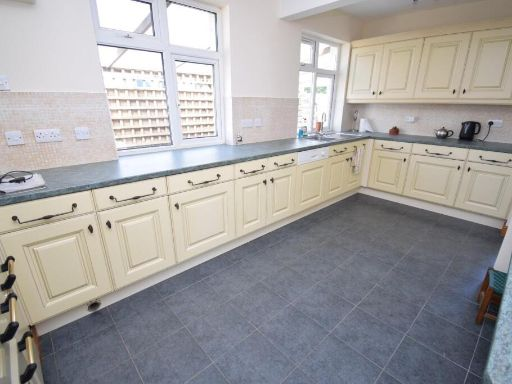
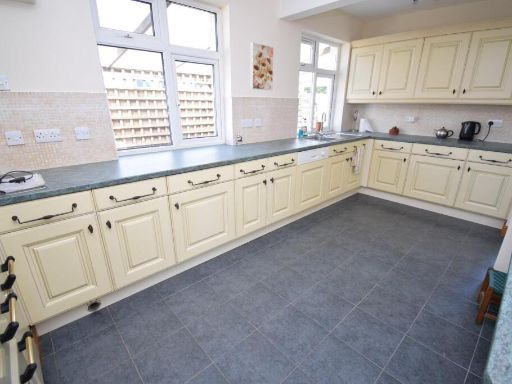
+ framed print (262, 67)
